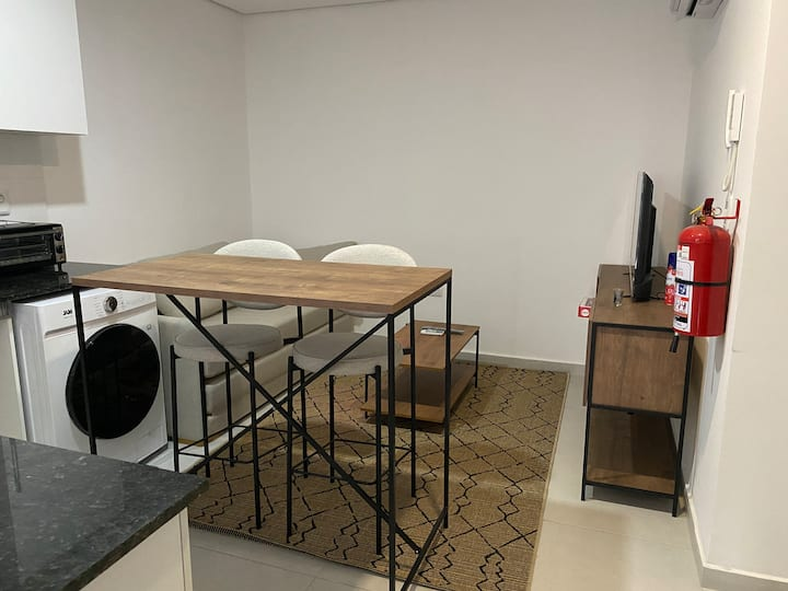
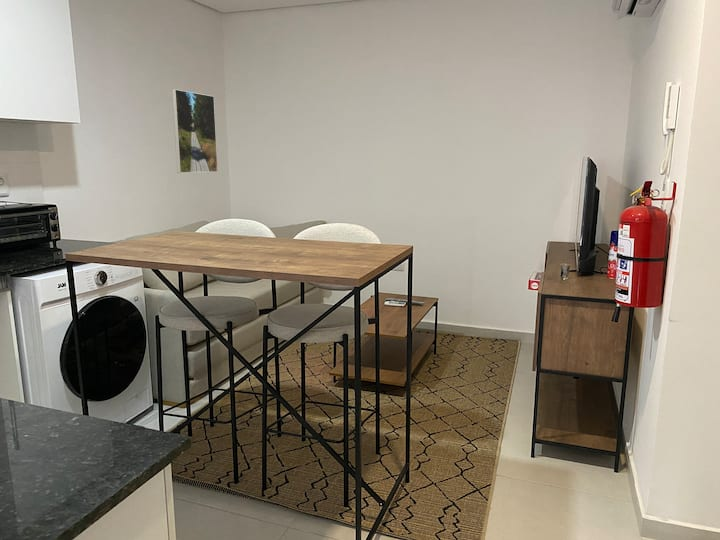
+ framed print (196, 133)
